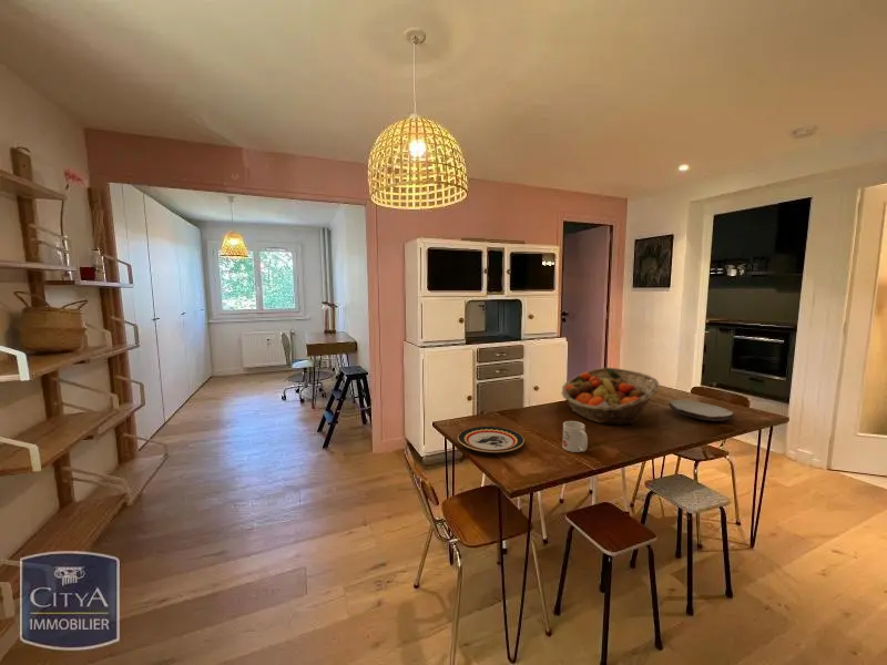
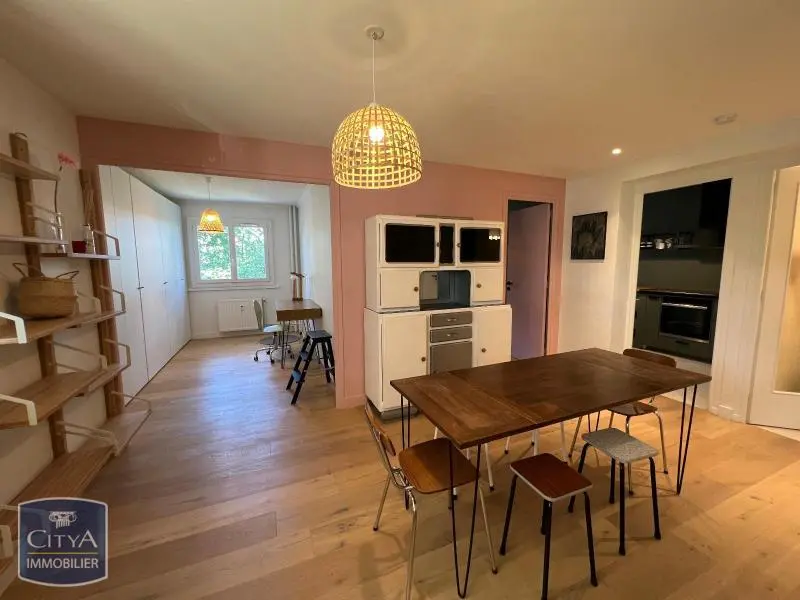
- mug (575, 438)
- plate (700, 410)
- fruit basket (606, 393)
- plate (490, 440)
